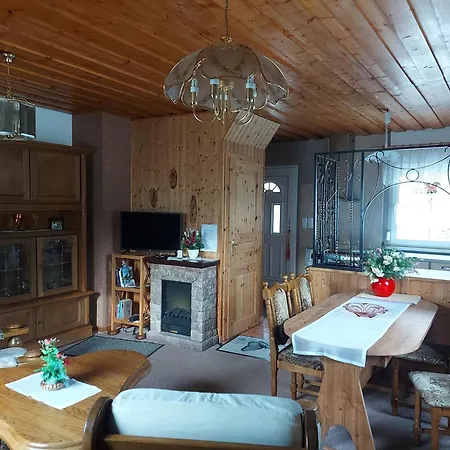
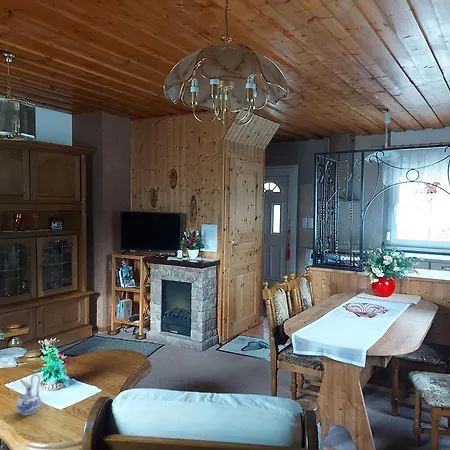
+ ceramic pitcher (28, 393)
